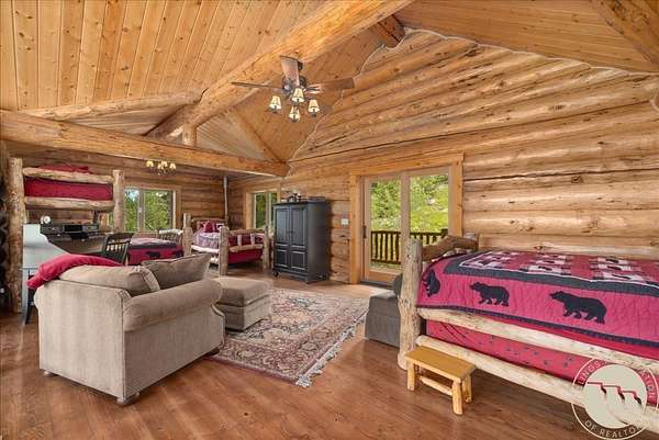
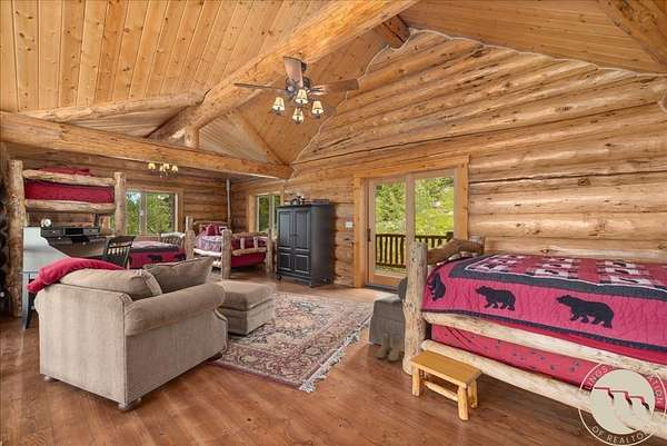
+ boots (389, 345)
